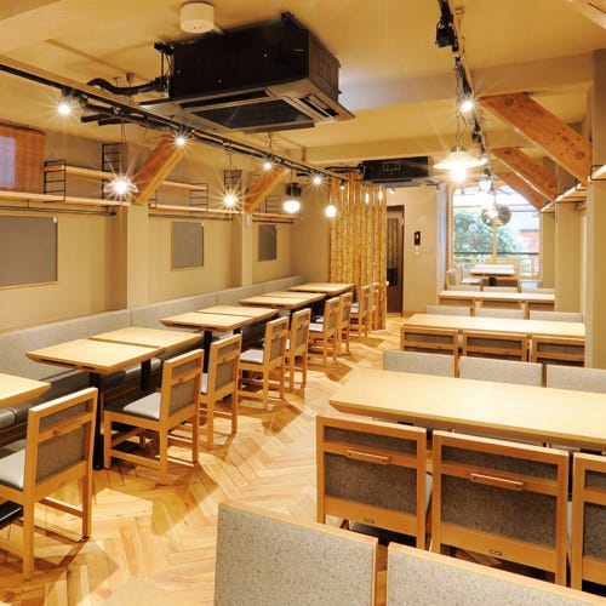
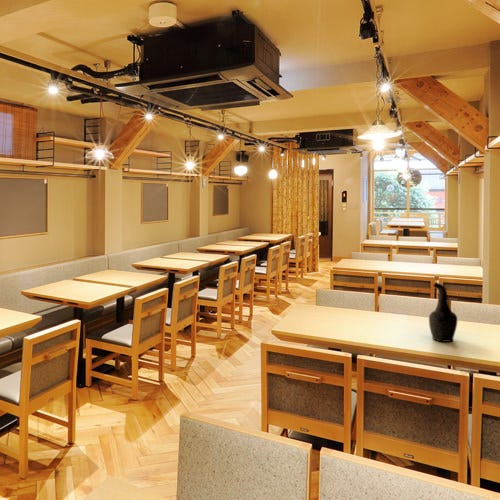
+ decorative vase (443, 310)
